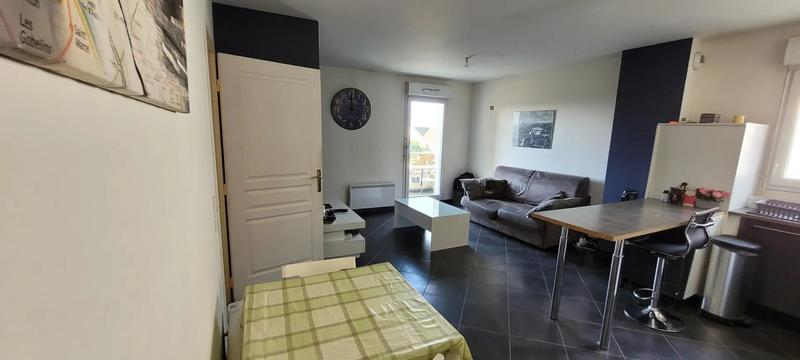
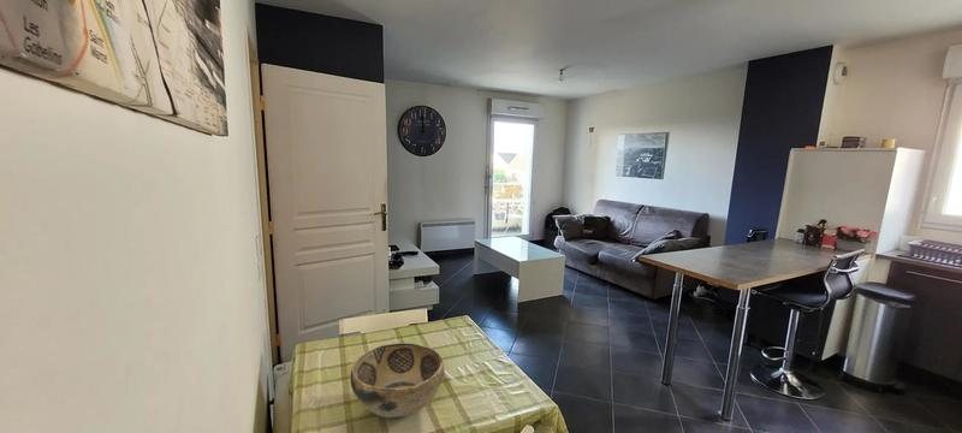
+ decorative bowl (398, 384)
